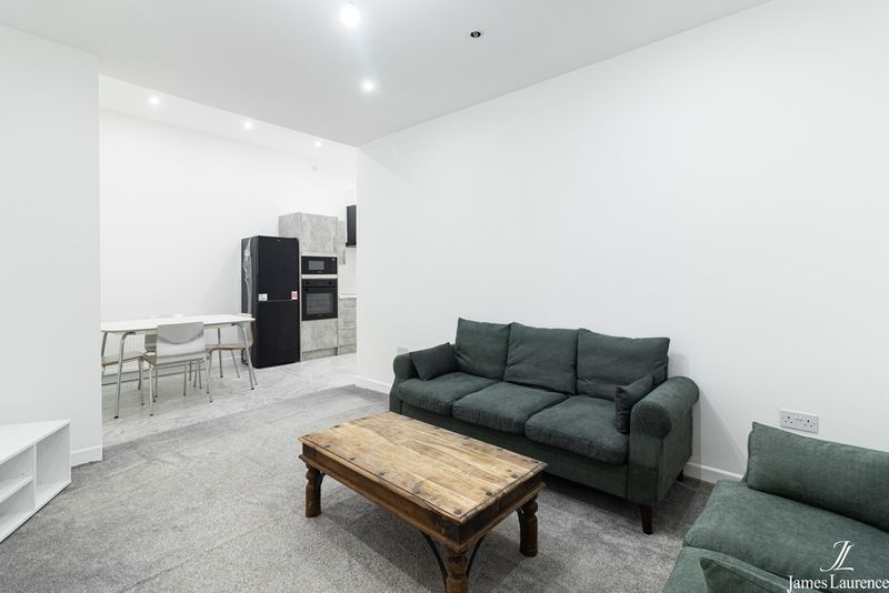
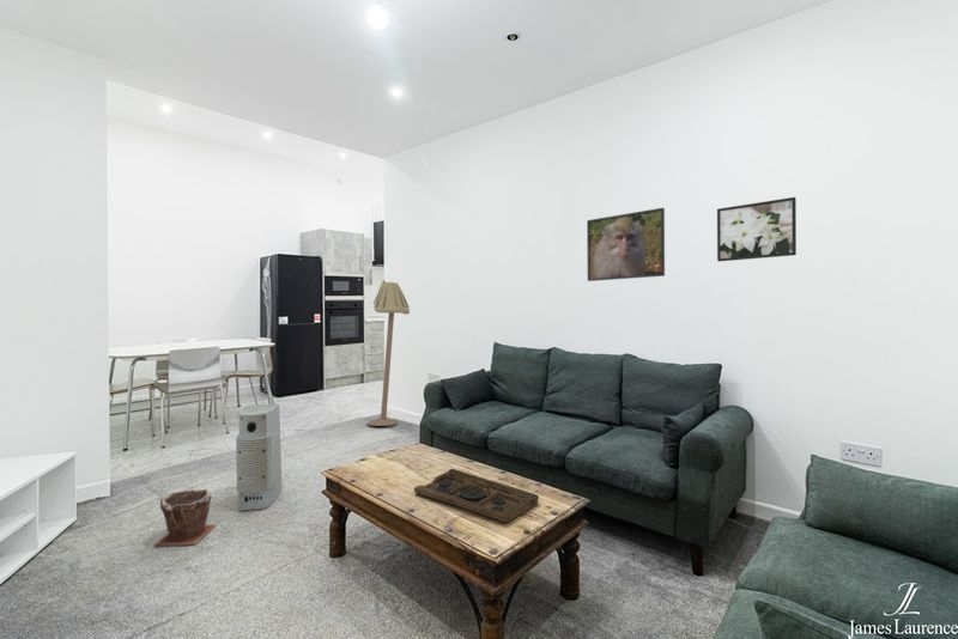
+ air purifier (259, 454)
+ decorative tray (474, 493)
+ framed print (754, 231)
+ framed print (623, 247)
+ plant pot (186, 515)
+ floor lamp (389, 351)
